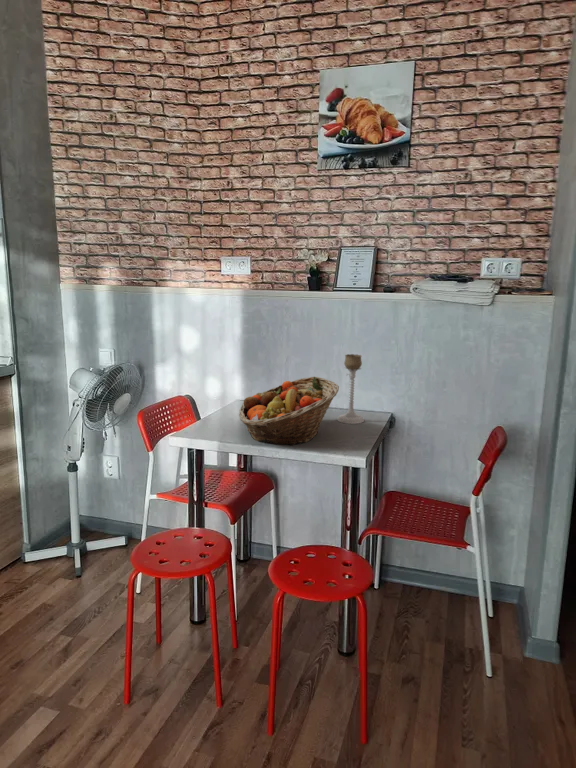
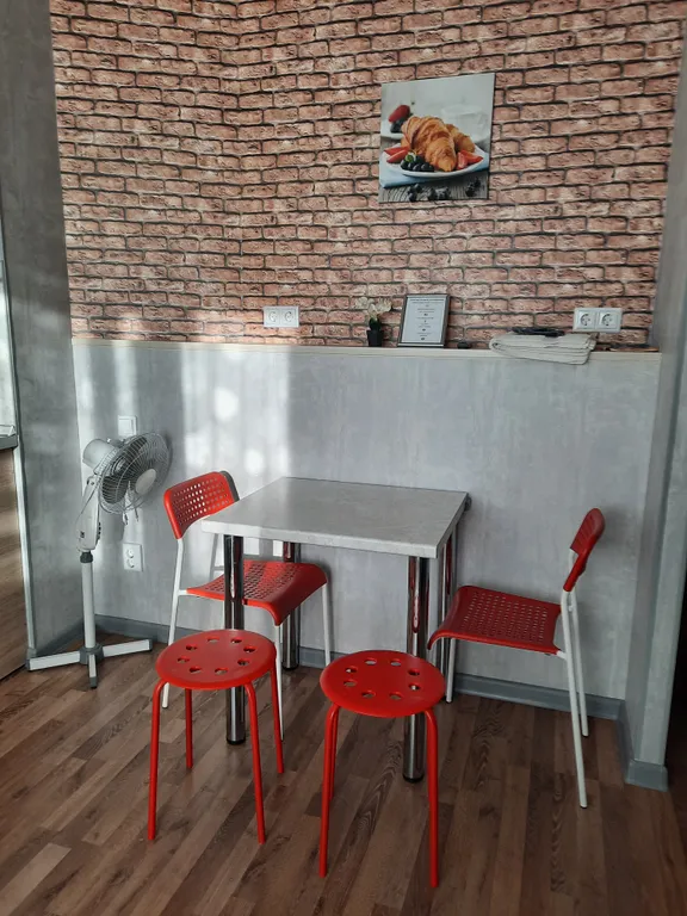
- candle holder (351, 388)
- fruit basket (287, 408)
